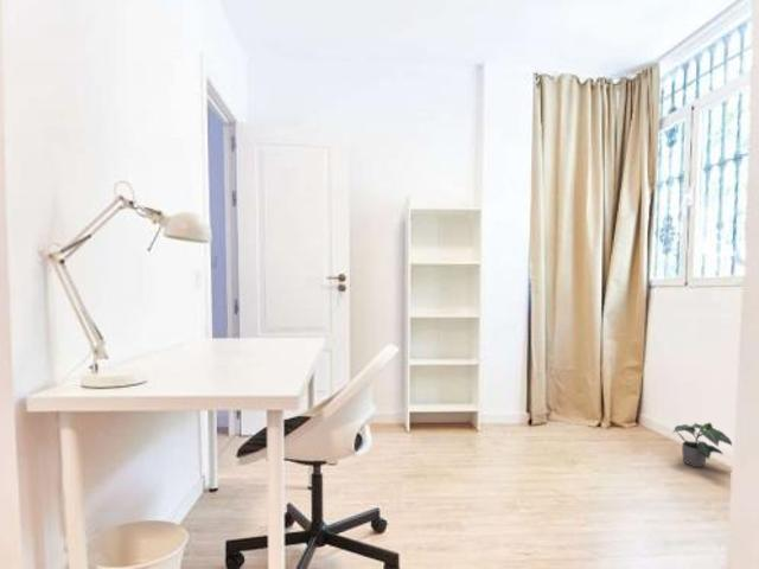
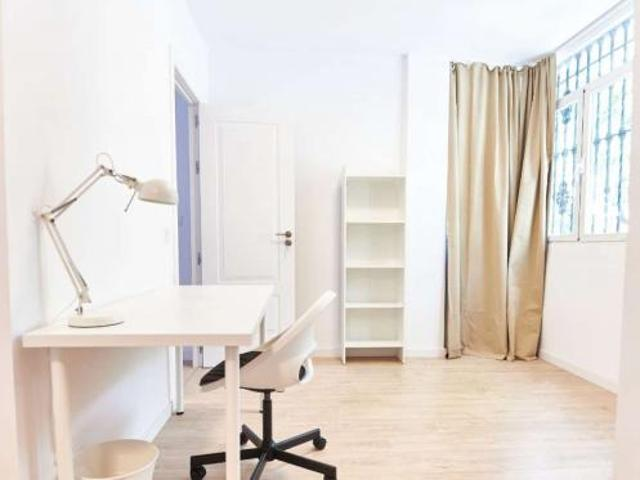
- potted plant (700, 445)
